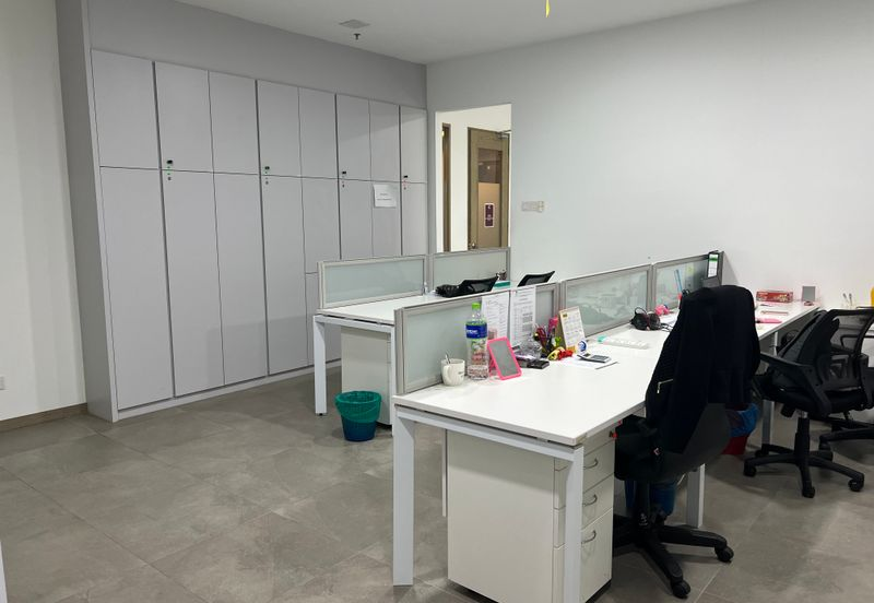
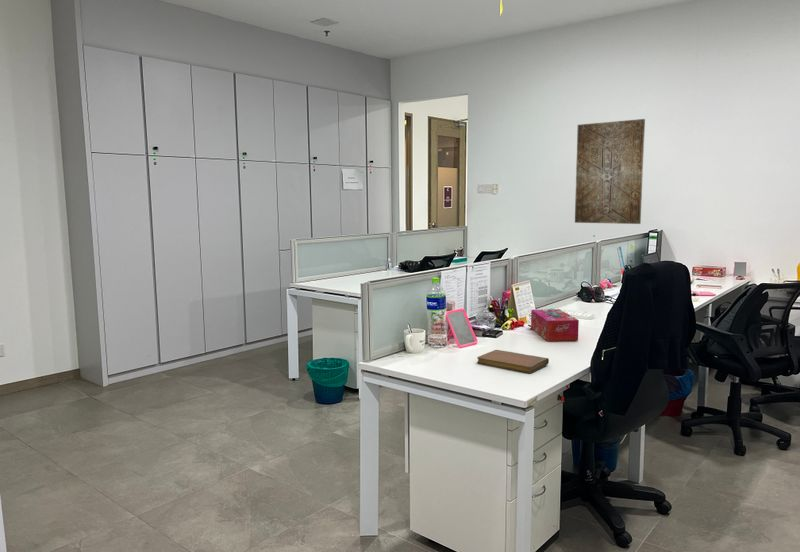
+ tissue box (553, 324)
+ wall art (608, 173)
+ notebook (512, 360)
